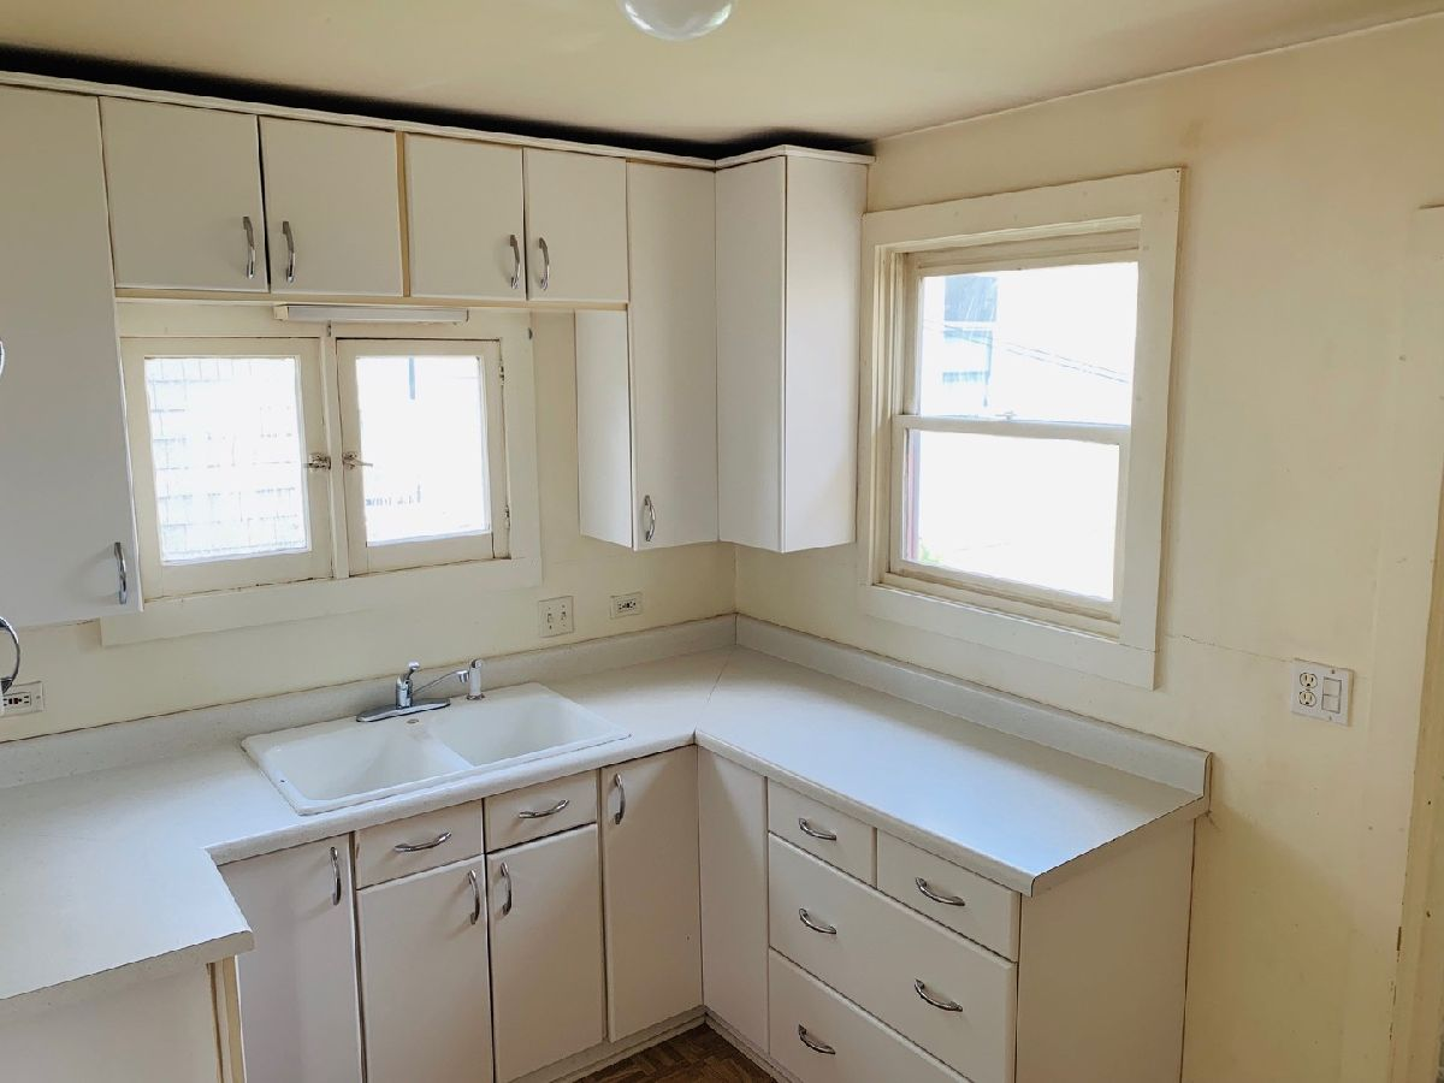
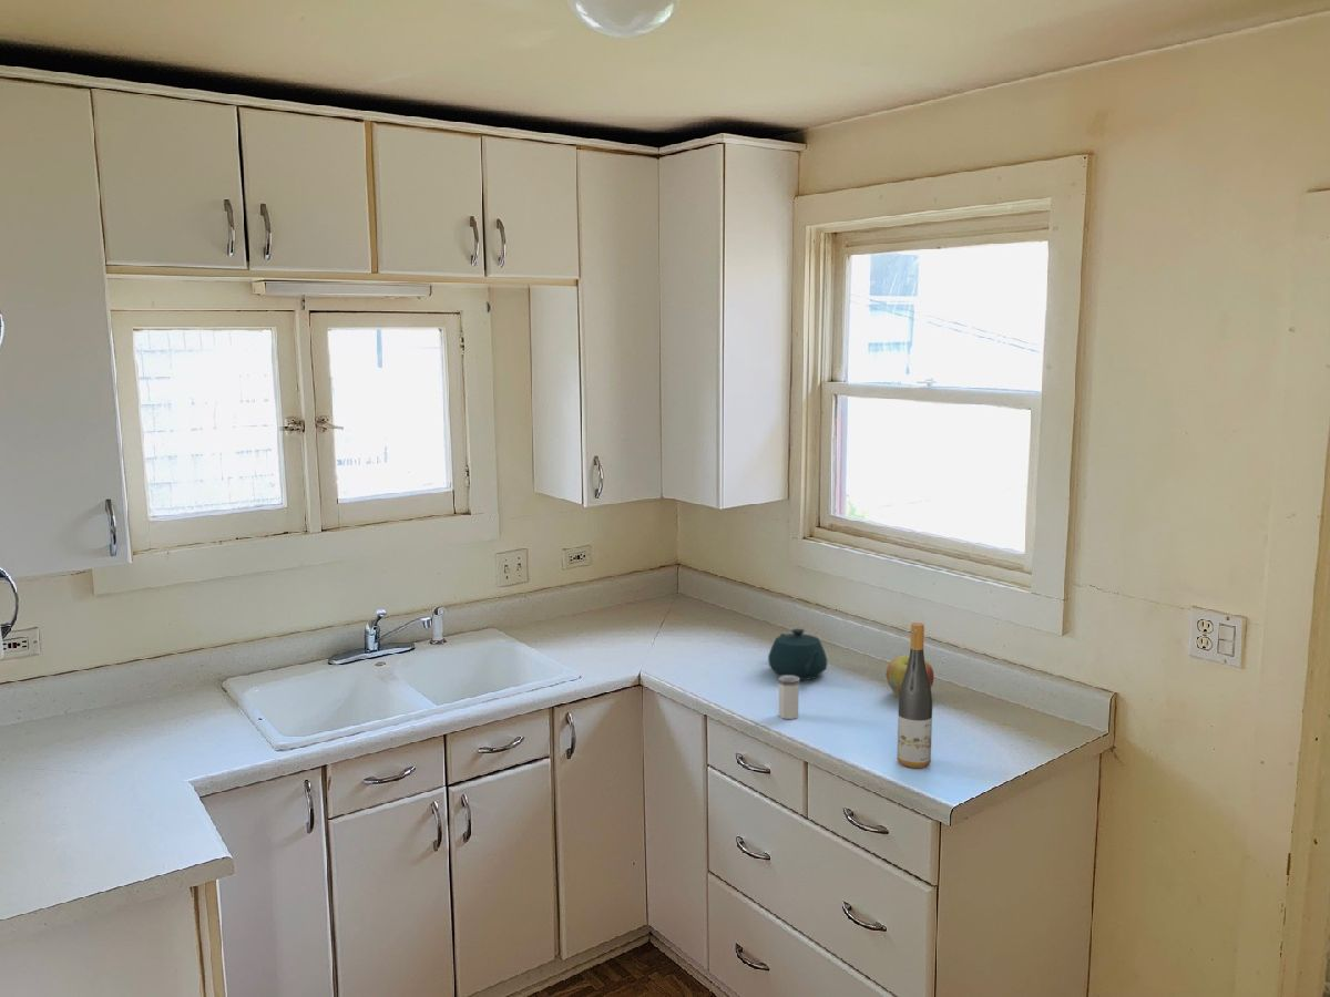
+ apple (903, 677)
+ teapot (798, 652)
+ salt shaker (788, 697)
+ wine bottle (915, 692)
